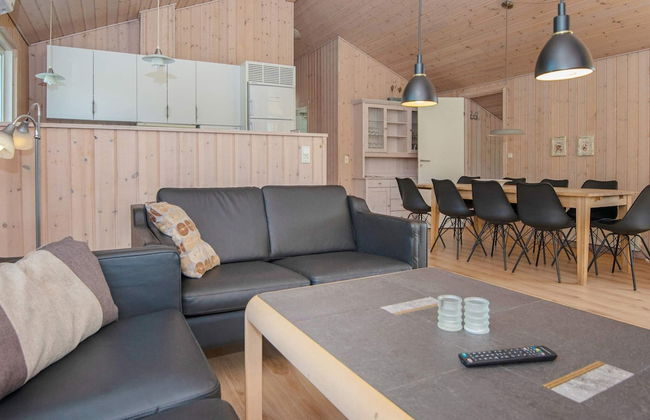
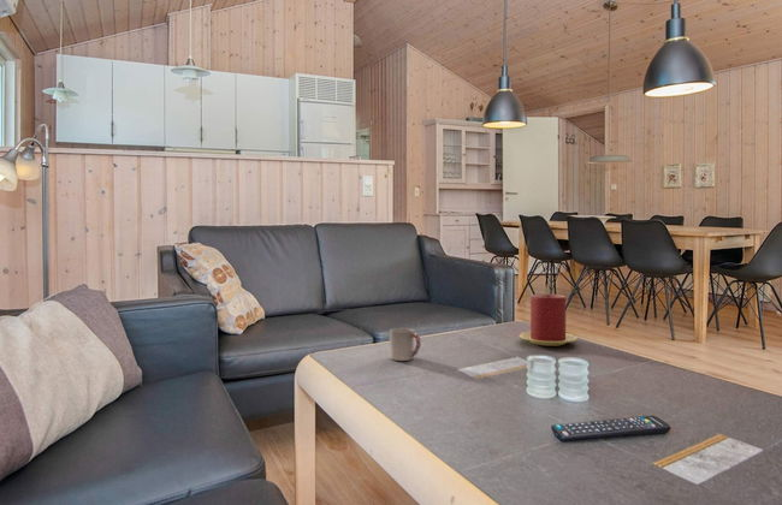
+ candle (547, 319)
+ cup (405, 344)
